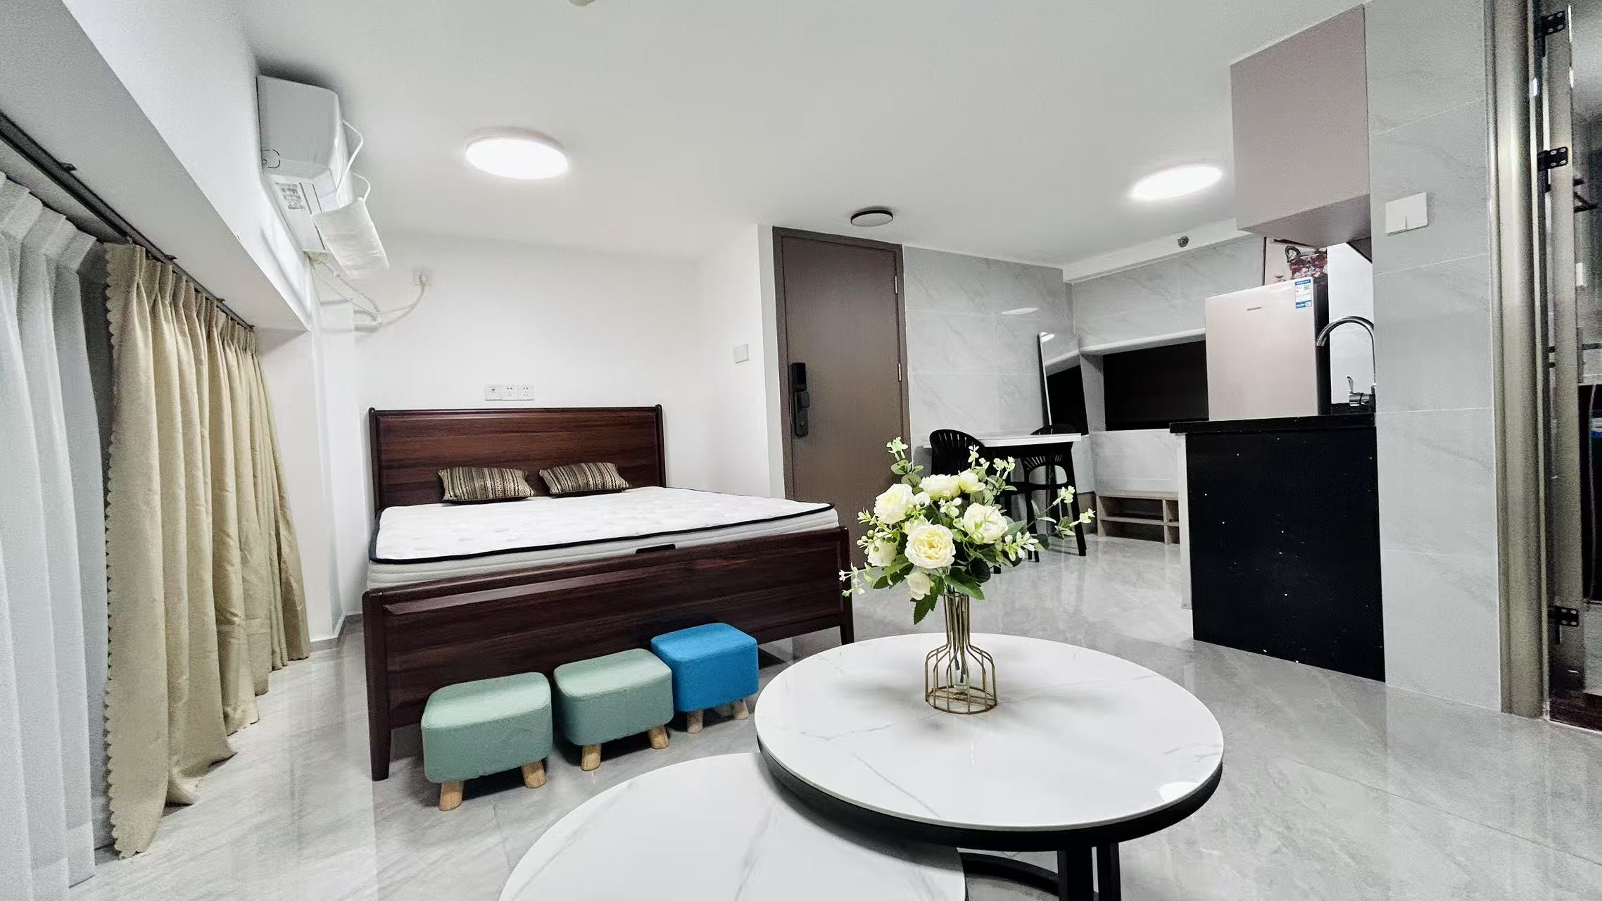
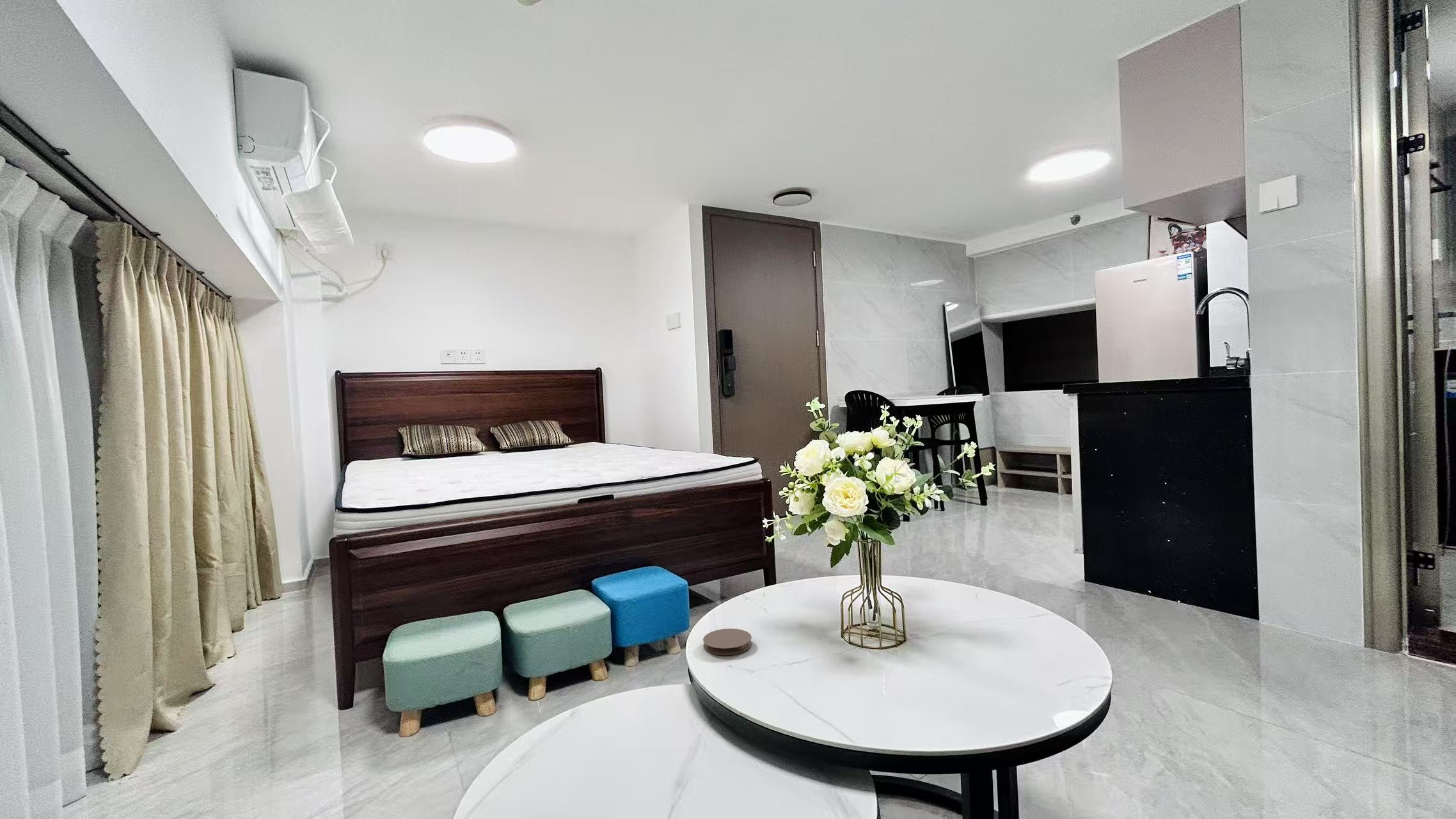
+ coaster (727, 641)
